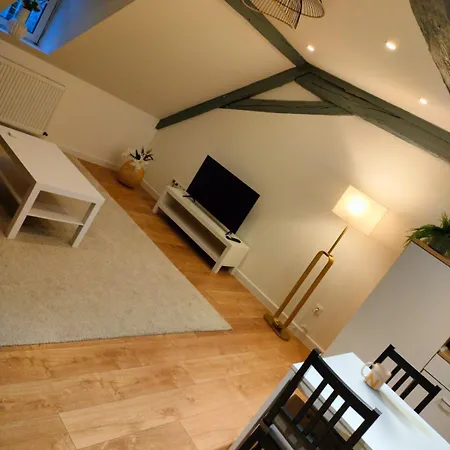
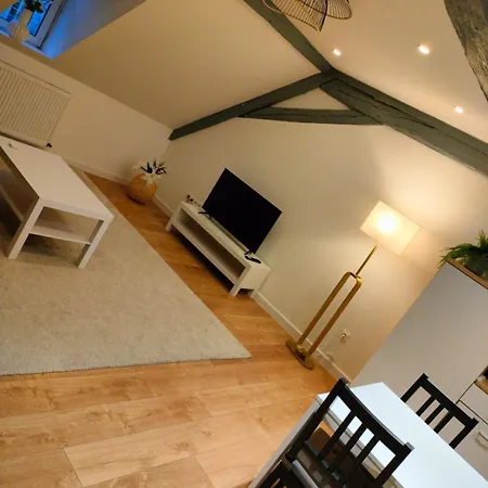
- mug (375, 375)
